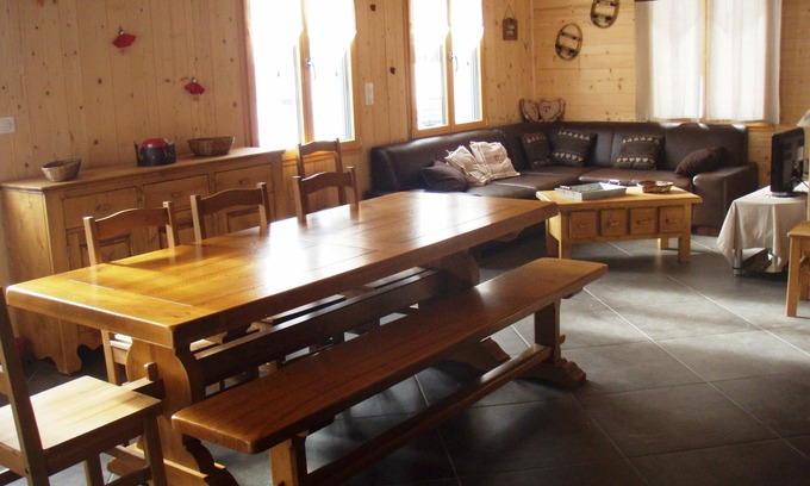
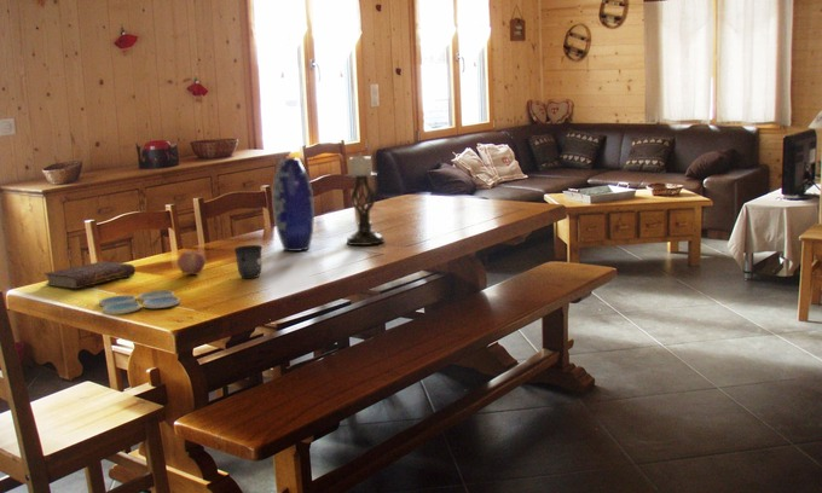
+ vase (293, 203)
+ mug (247, 262)
+ book (89, 274)
+ apple (191, 262)
+ candle holder (364, 197)
+ drink coaster (139, 300)
